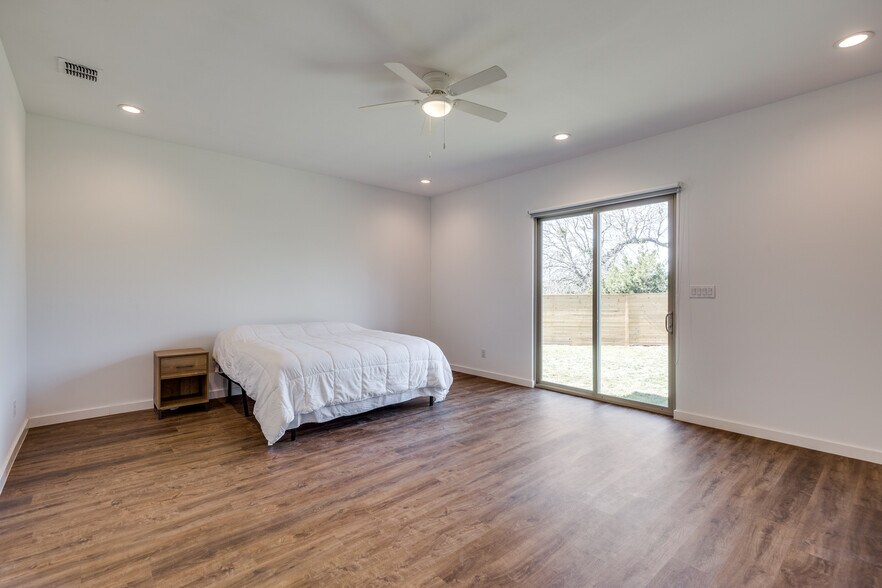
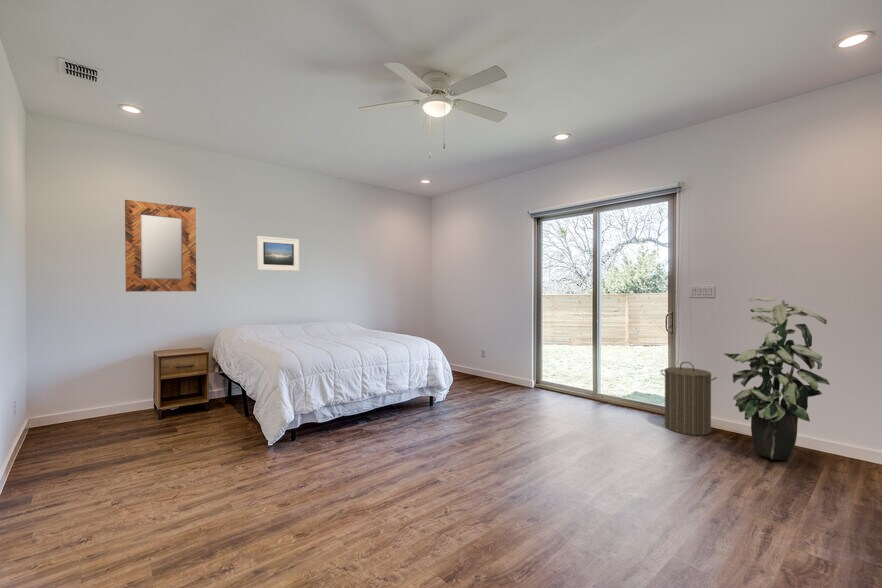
+ laundry hamper (687, 395)
+ home mirror (162, 247)
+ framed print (278, 254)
+ indoor plant (772, 376)
